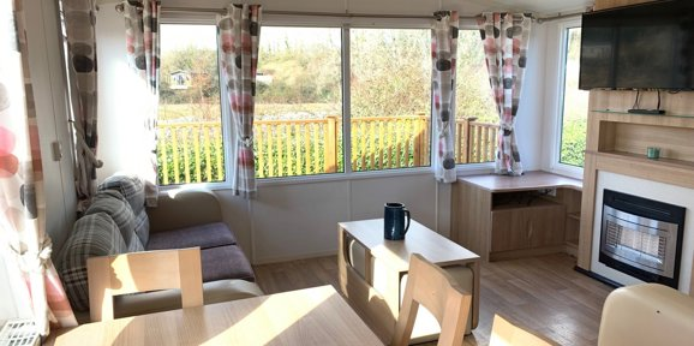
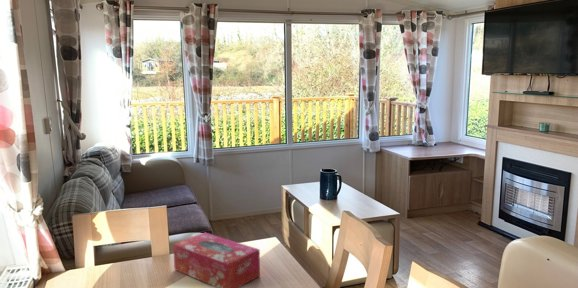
+ tissue box (216, 259)
